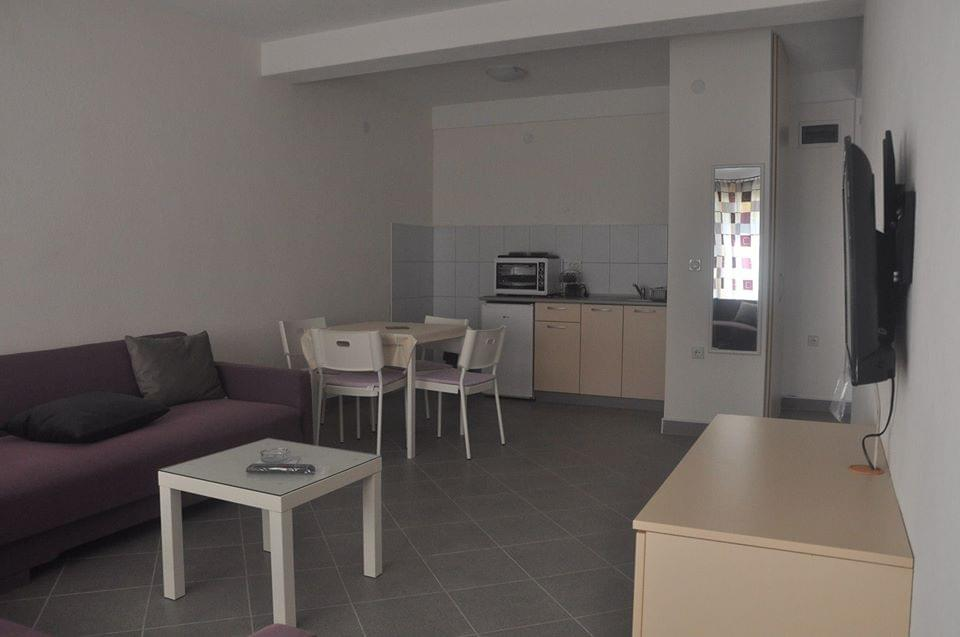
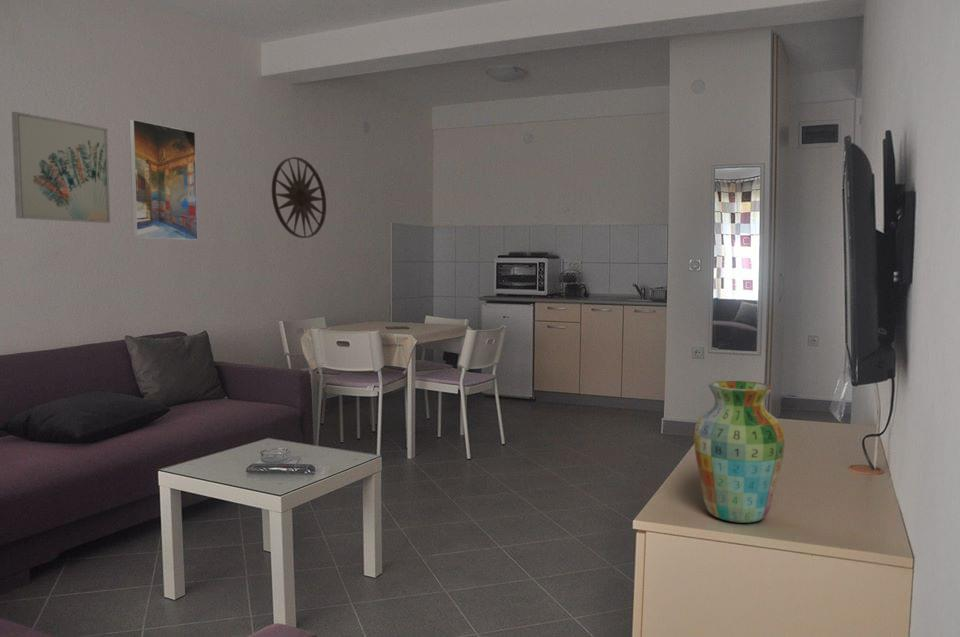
+ wall art (63, 171)
+ wall art (300, 197)
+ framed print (165, 182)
+ vase (738, 451)
